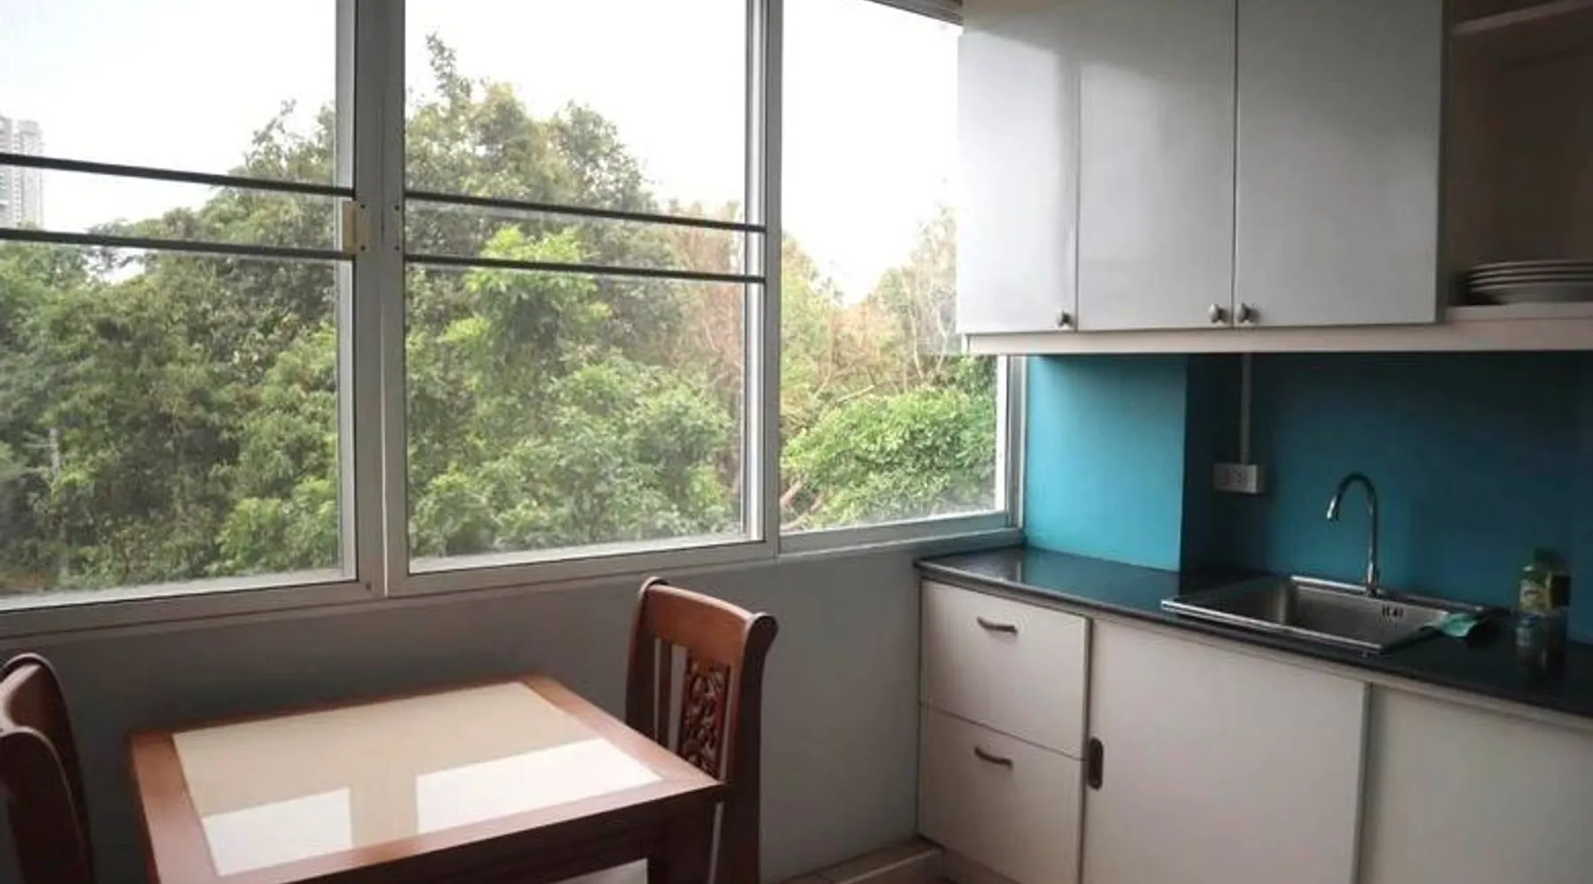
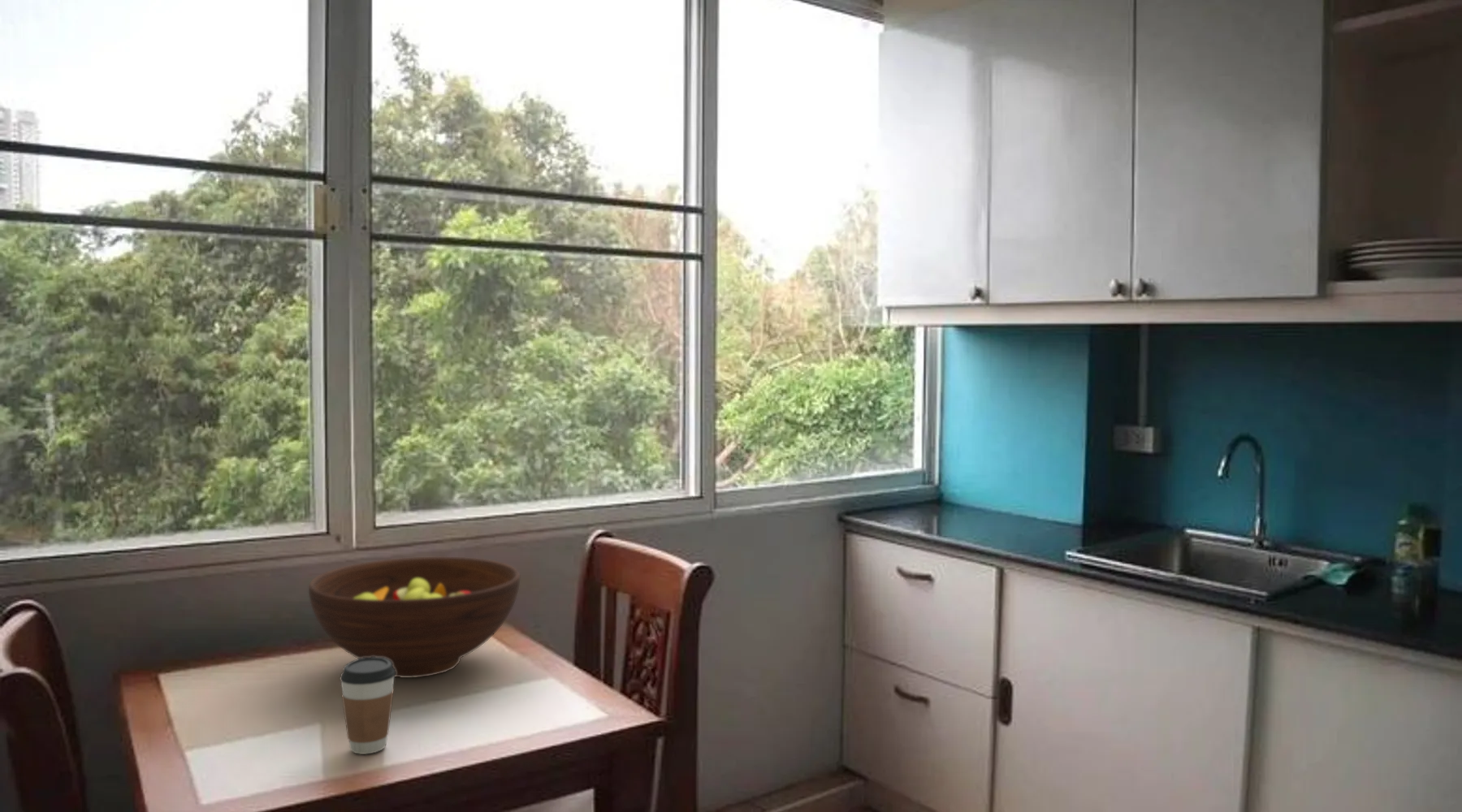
+ fruit bowl (417, 622)
+ coffee cup (368, 706)
